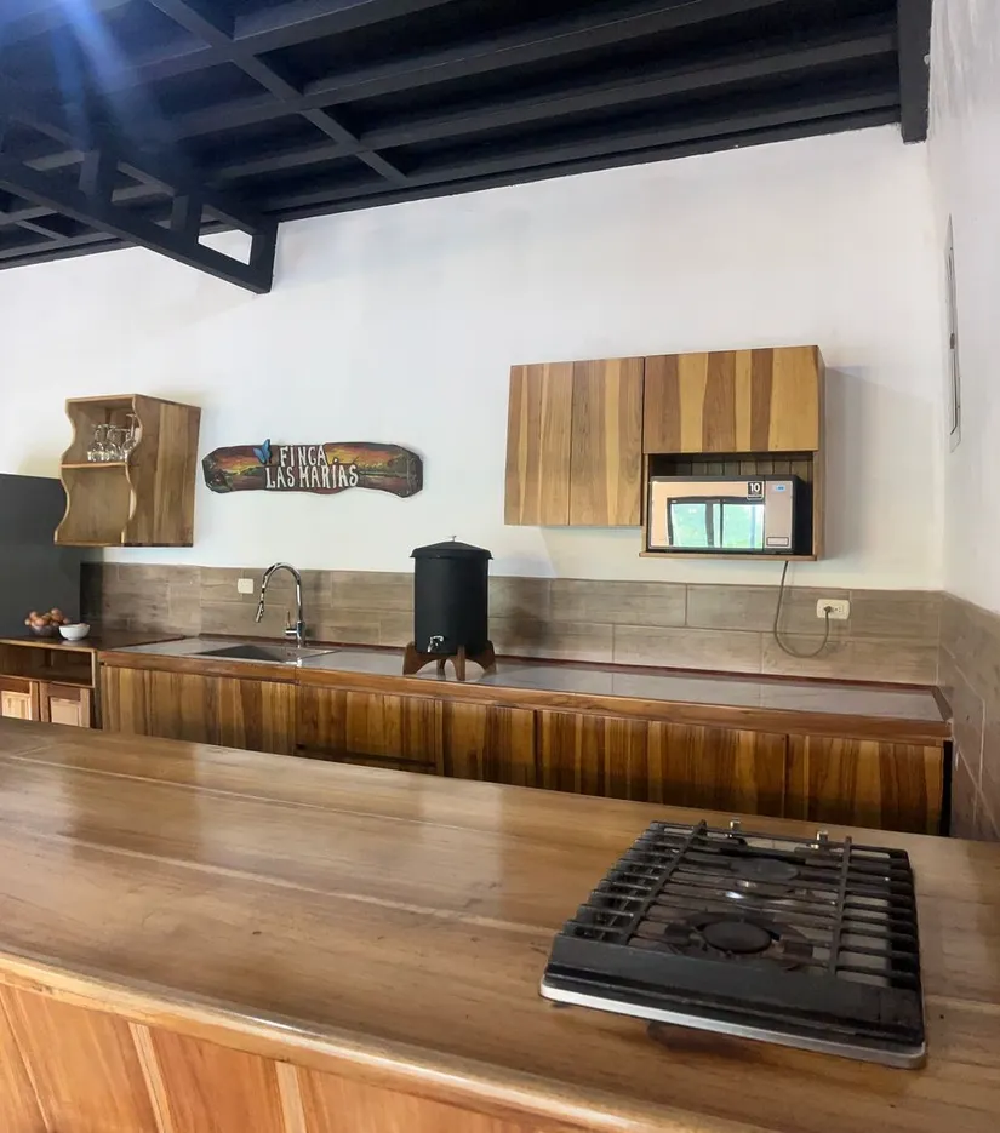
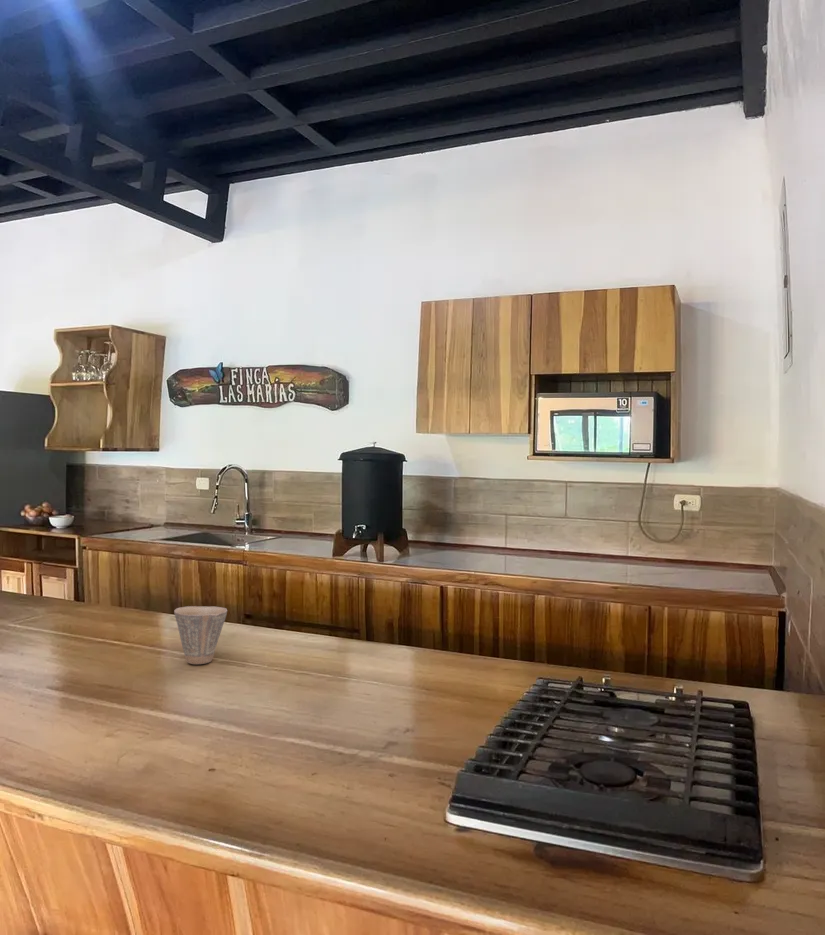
+ cup (201, 635)
